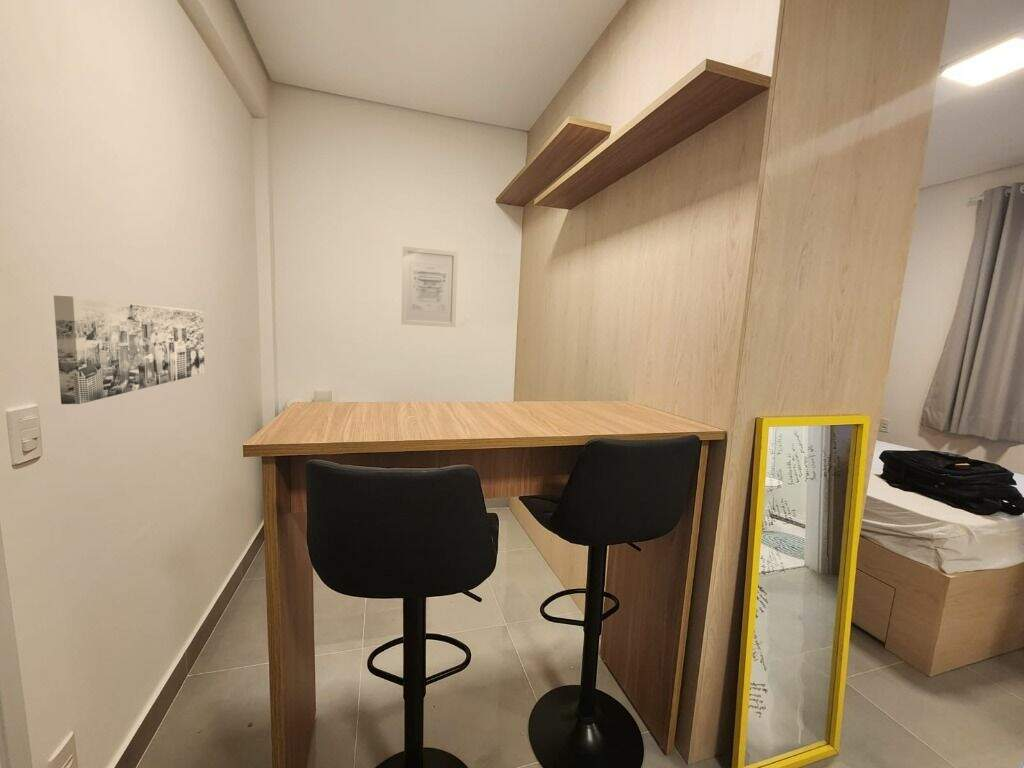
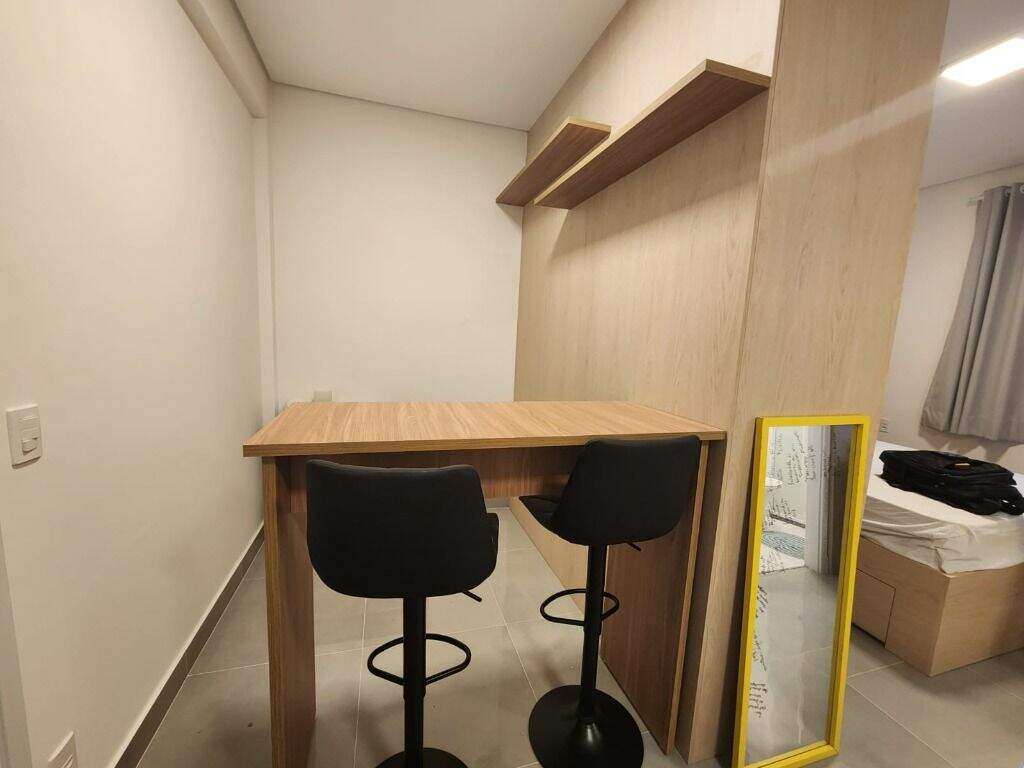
- wall art (150, 345)
- wall art (429, 287)
